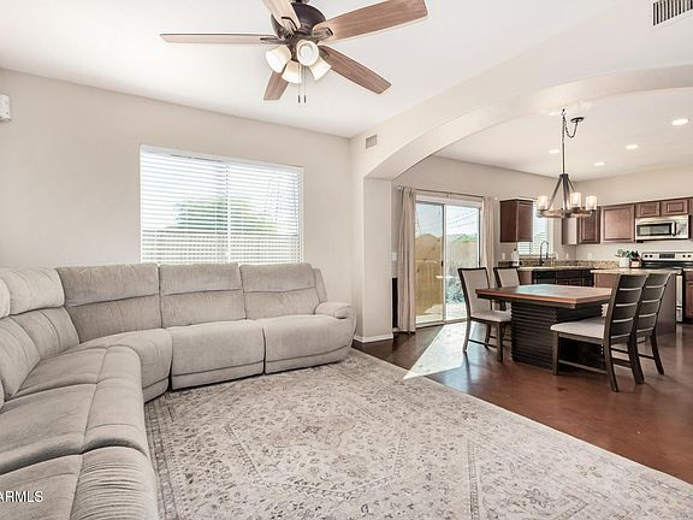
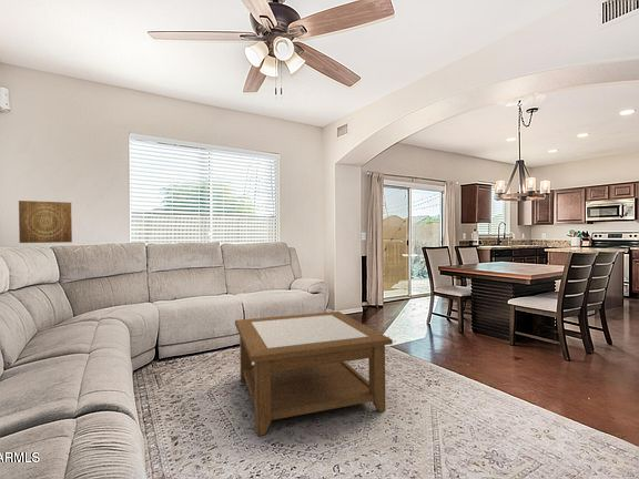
+ wall art (45, 222)
+ coffee table (305, 360)
